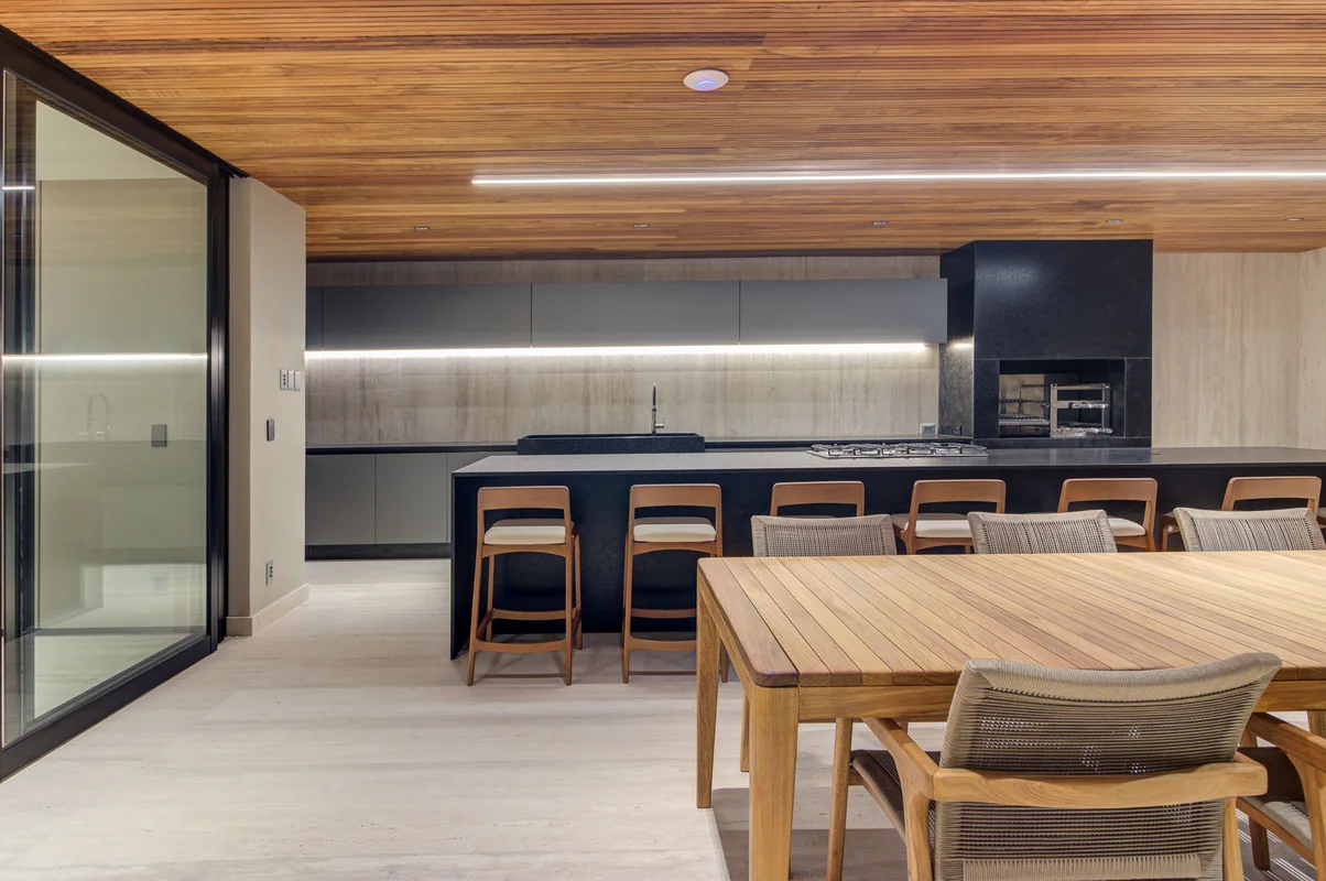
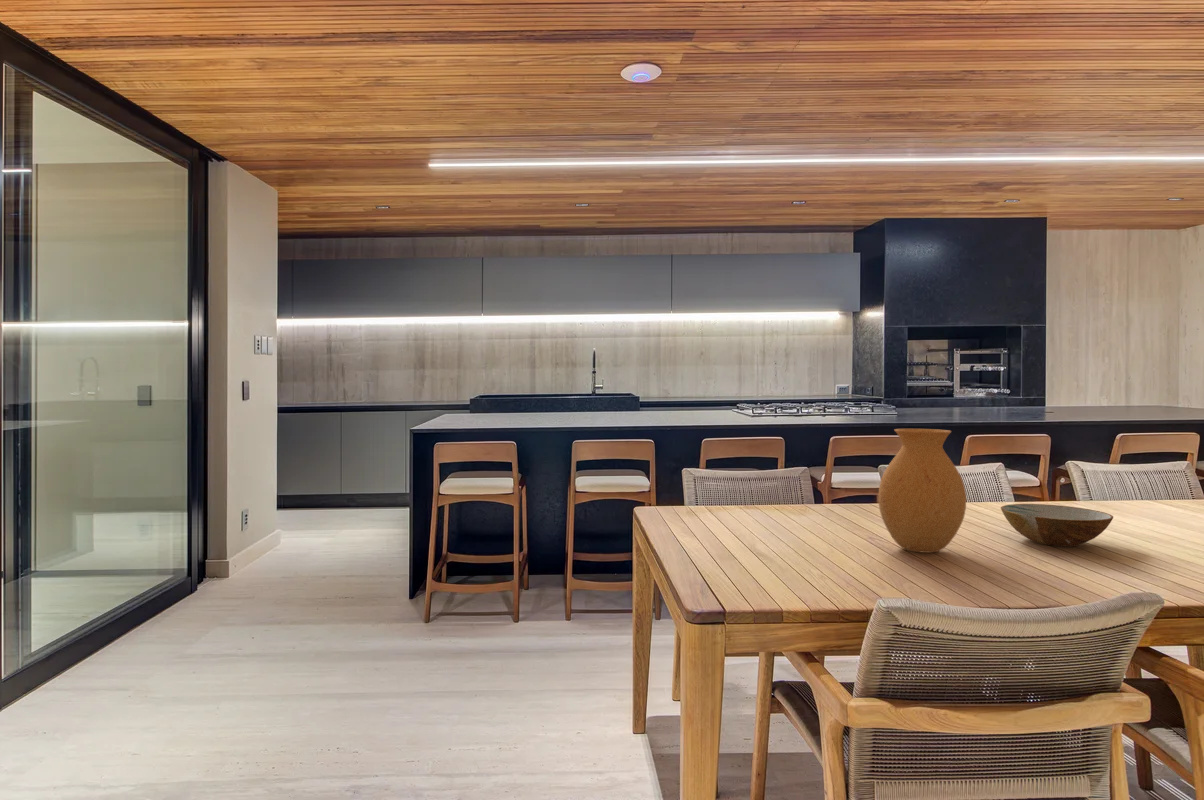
+ vase (921, 490)
+ bowl (1054, 526)
